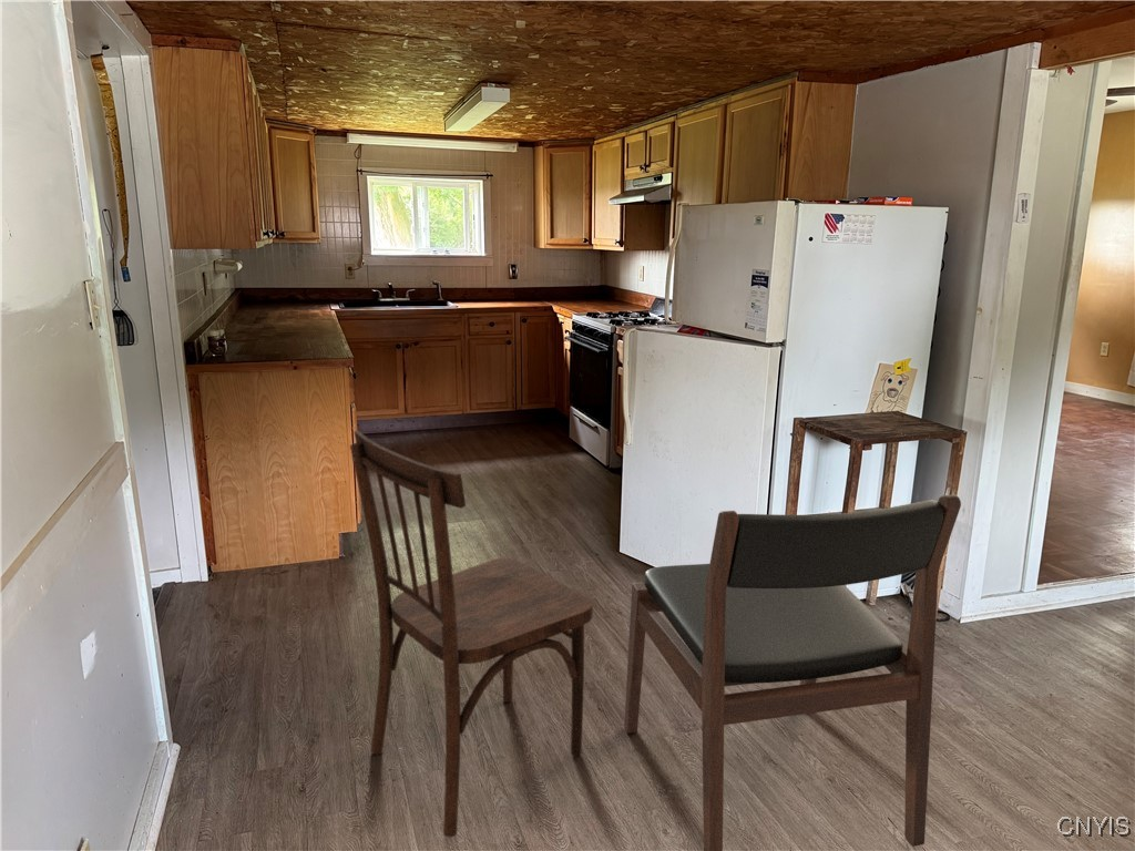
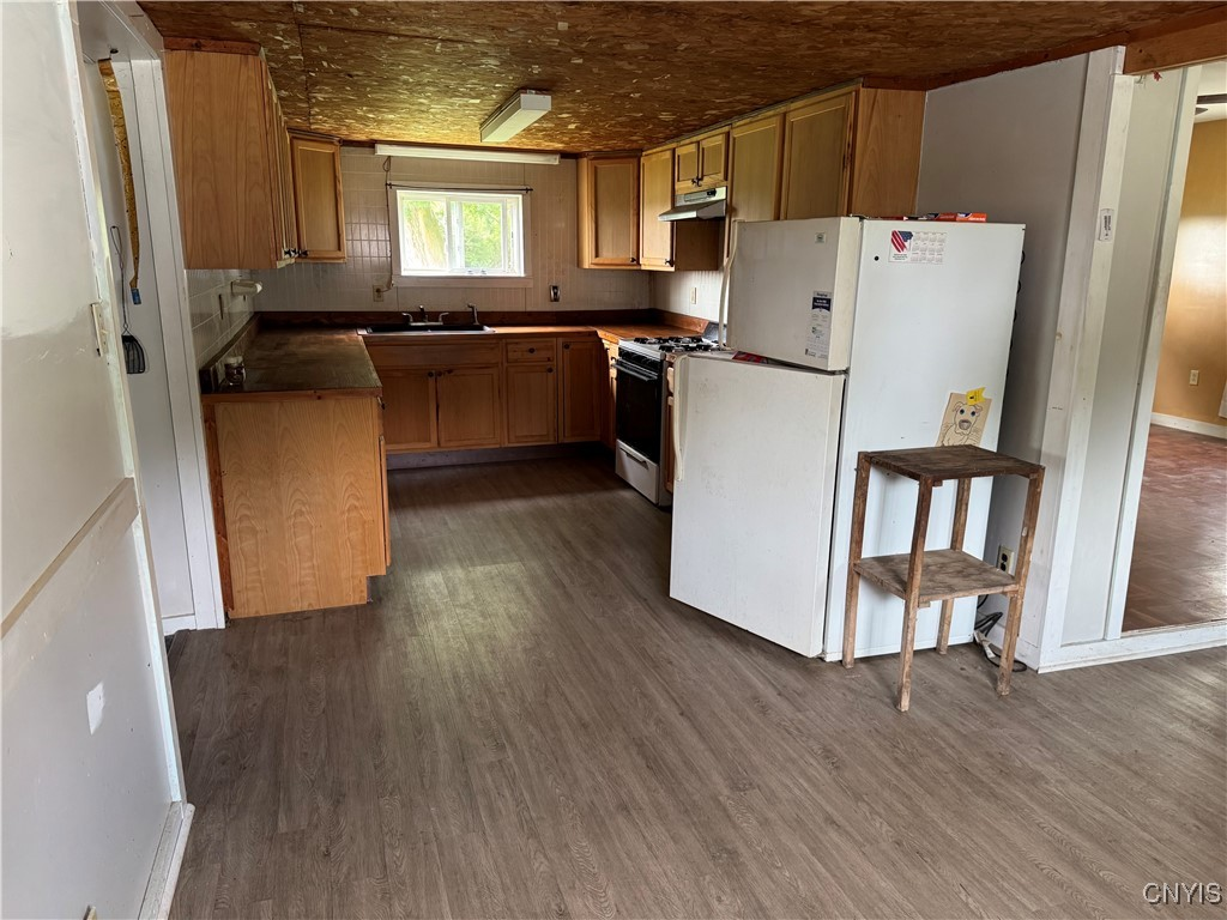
- dining chair (770, 630)
- dining chair (479, 604)
